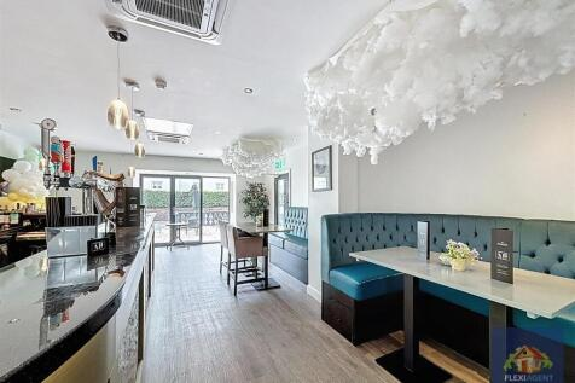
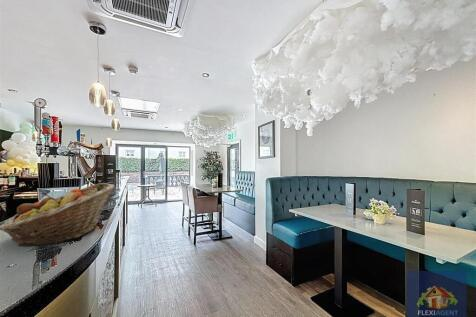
+ fruit basket (65, 209)
